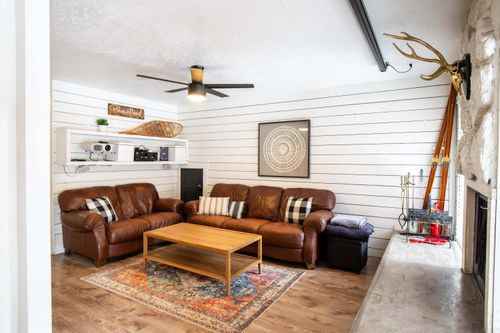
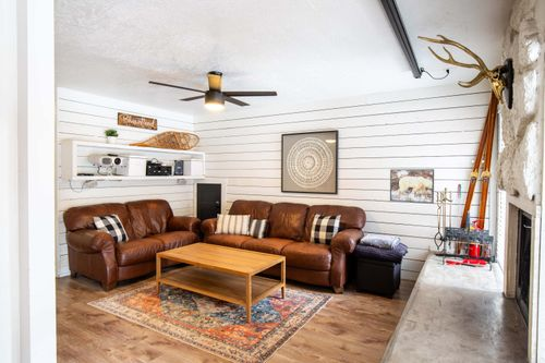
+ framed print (411, 185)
